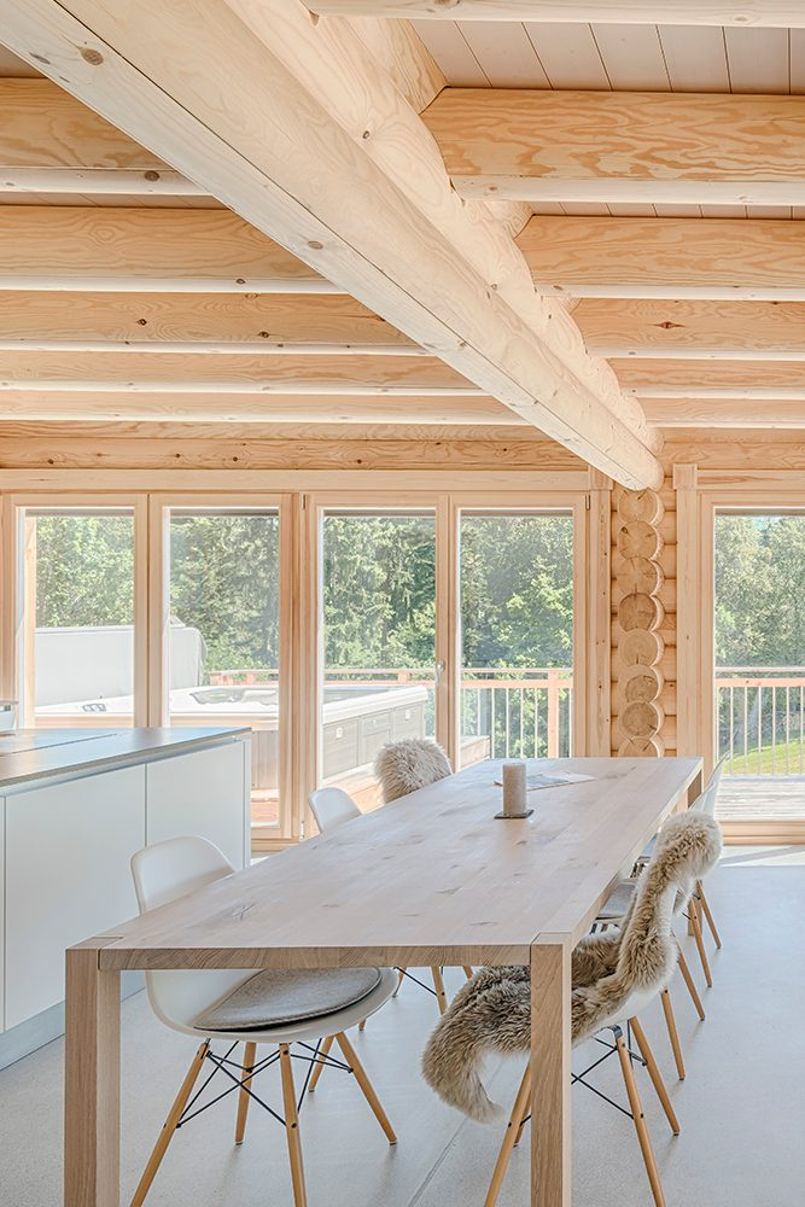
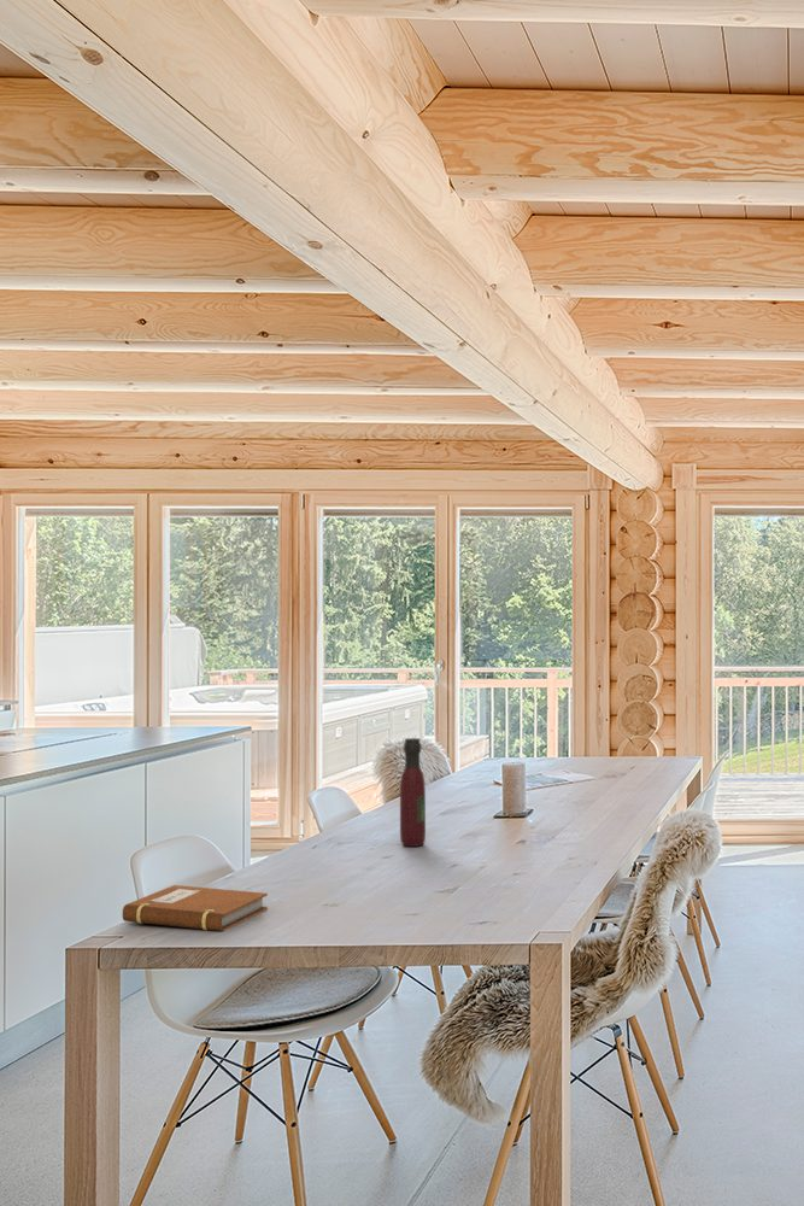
+ notebook (193, 907)
+ wine bottle (412, 791)
